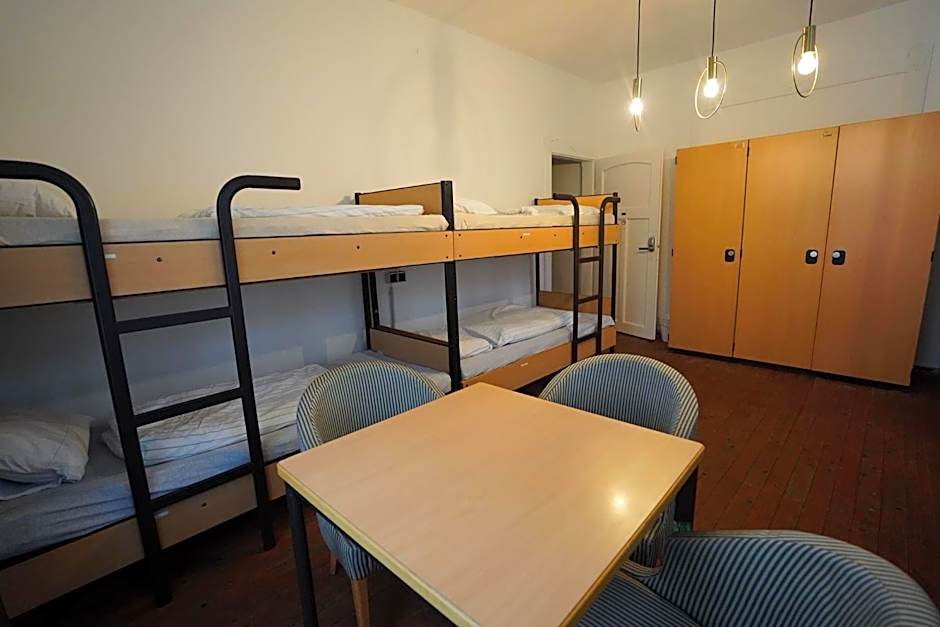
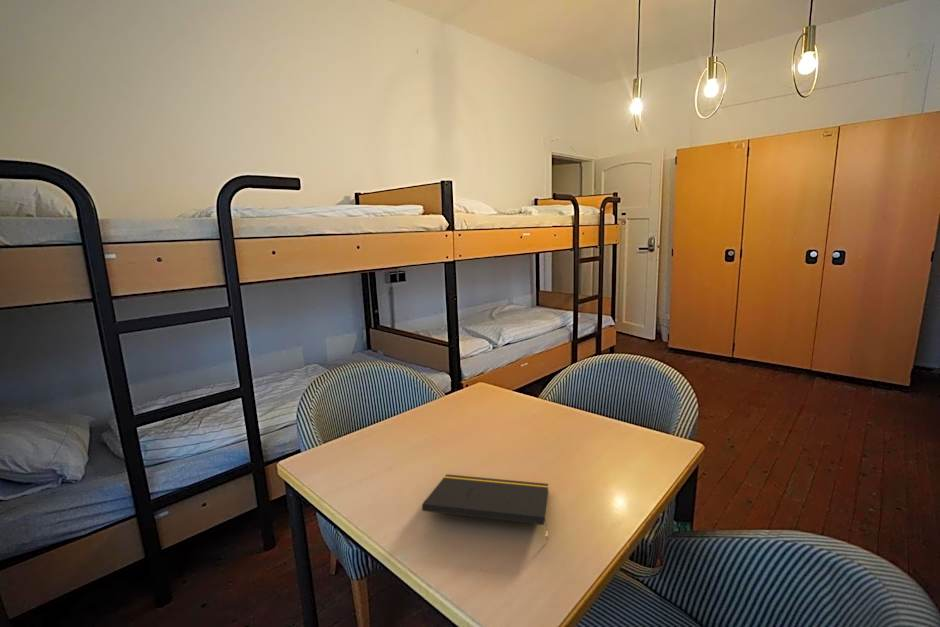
+ notepad (489, 496)
